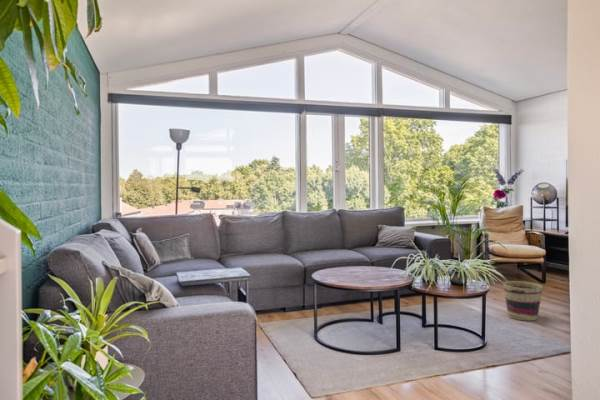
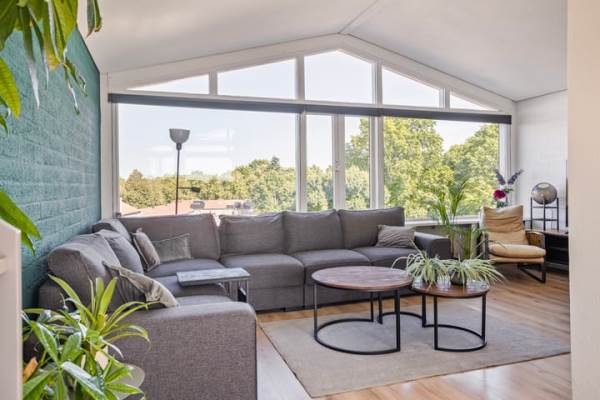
- basket (522, 300)
